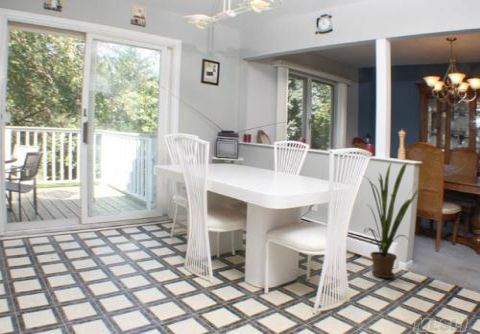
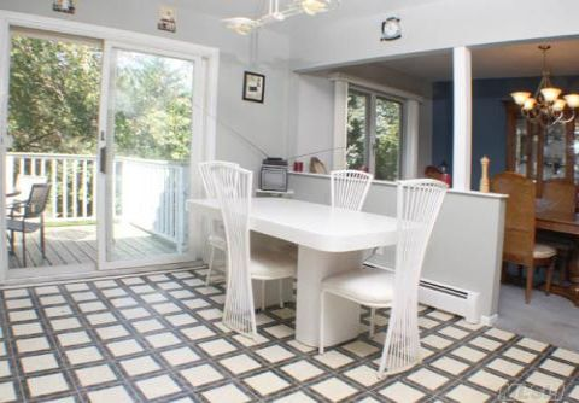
- house plant (385, 217)
